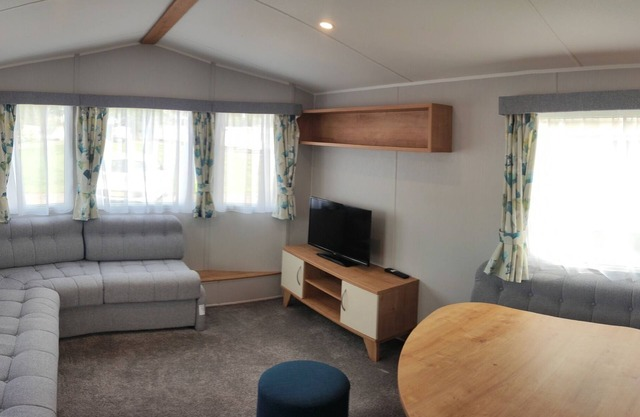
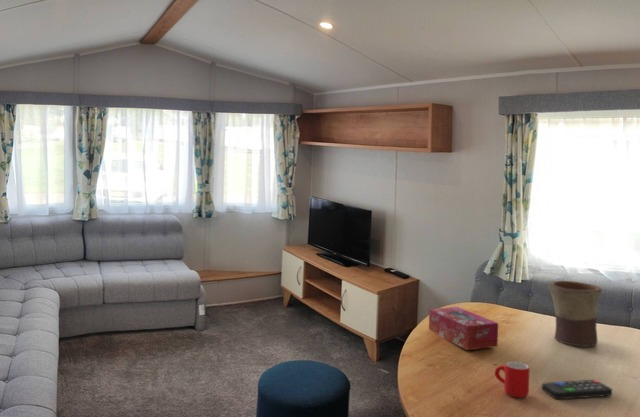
+ mug (511, 377)
+ flower pot (573, 312)
+ tissue box (461, 327)
+ remote control (576, 388)
